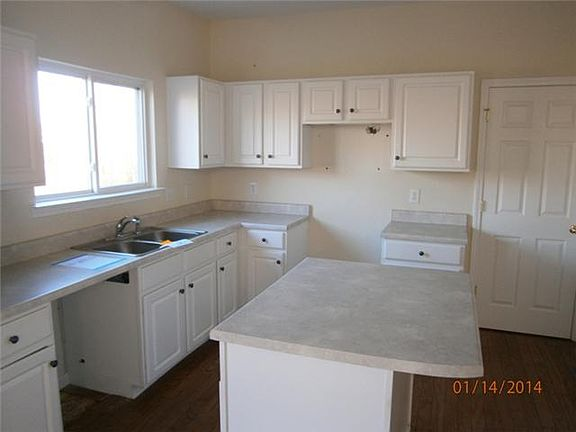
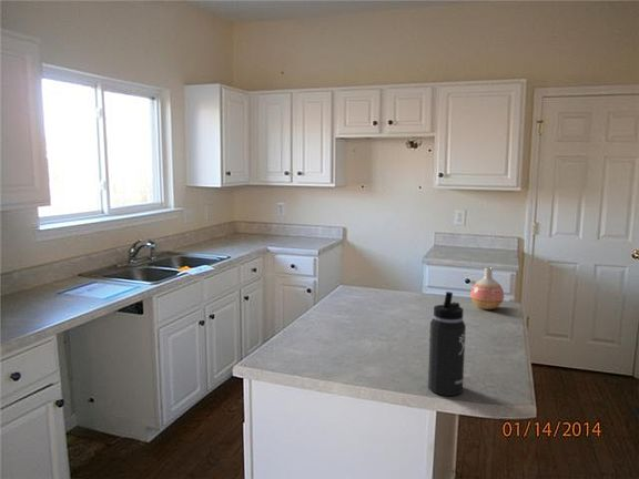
+ thermos bottle (448, 339)
+ vase (487, 287)
